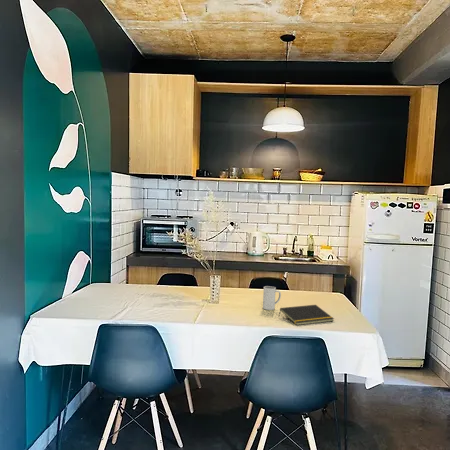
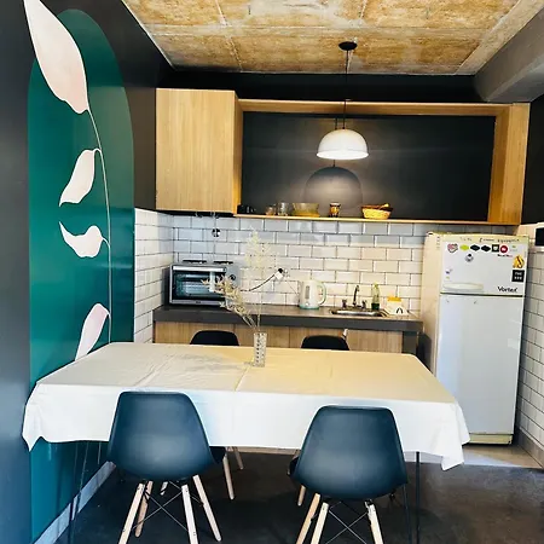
- mug (271, 297)
- notepad (306, 314)
